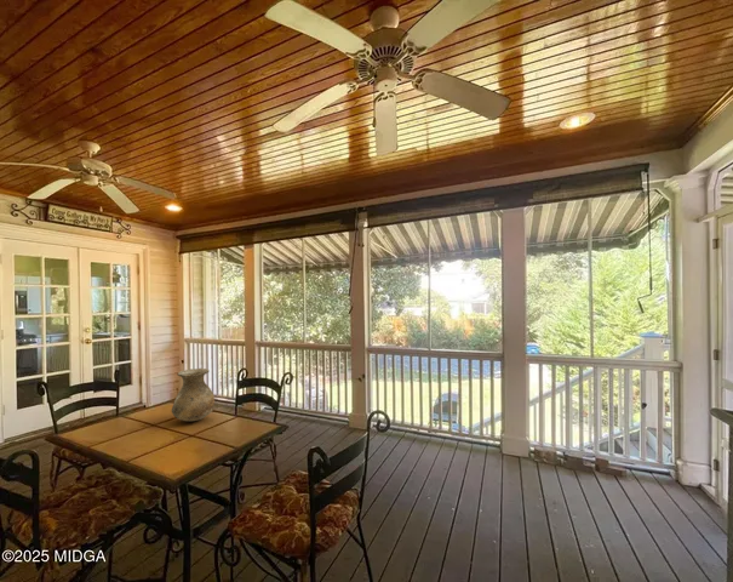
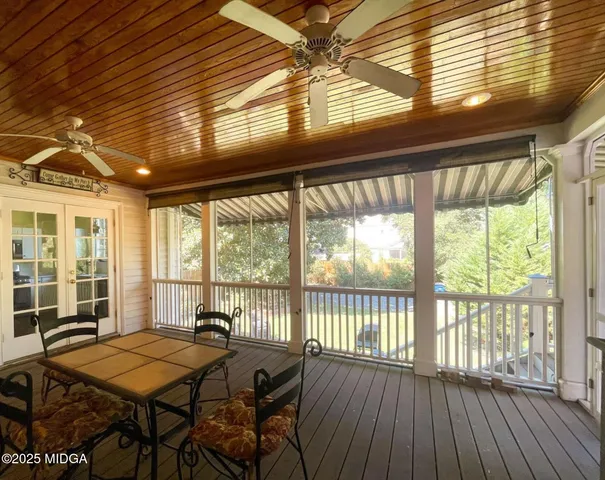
- vase (194, 395)
